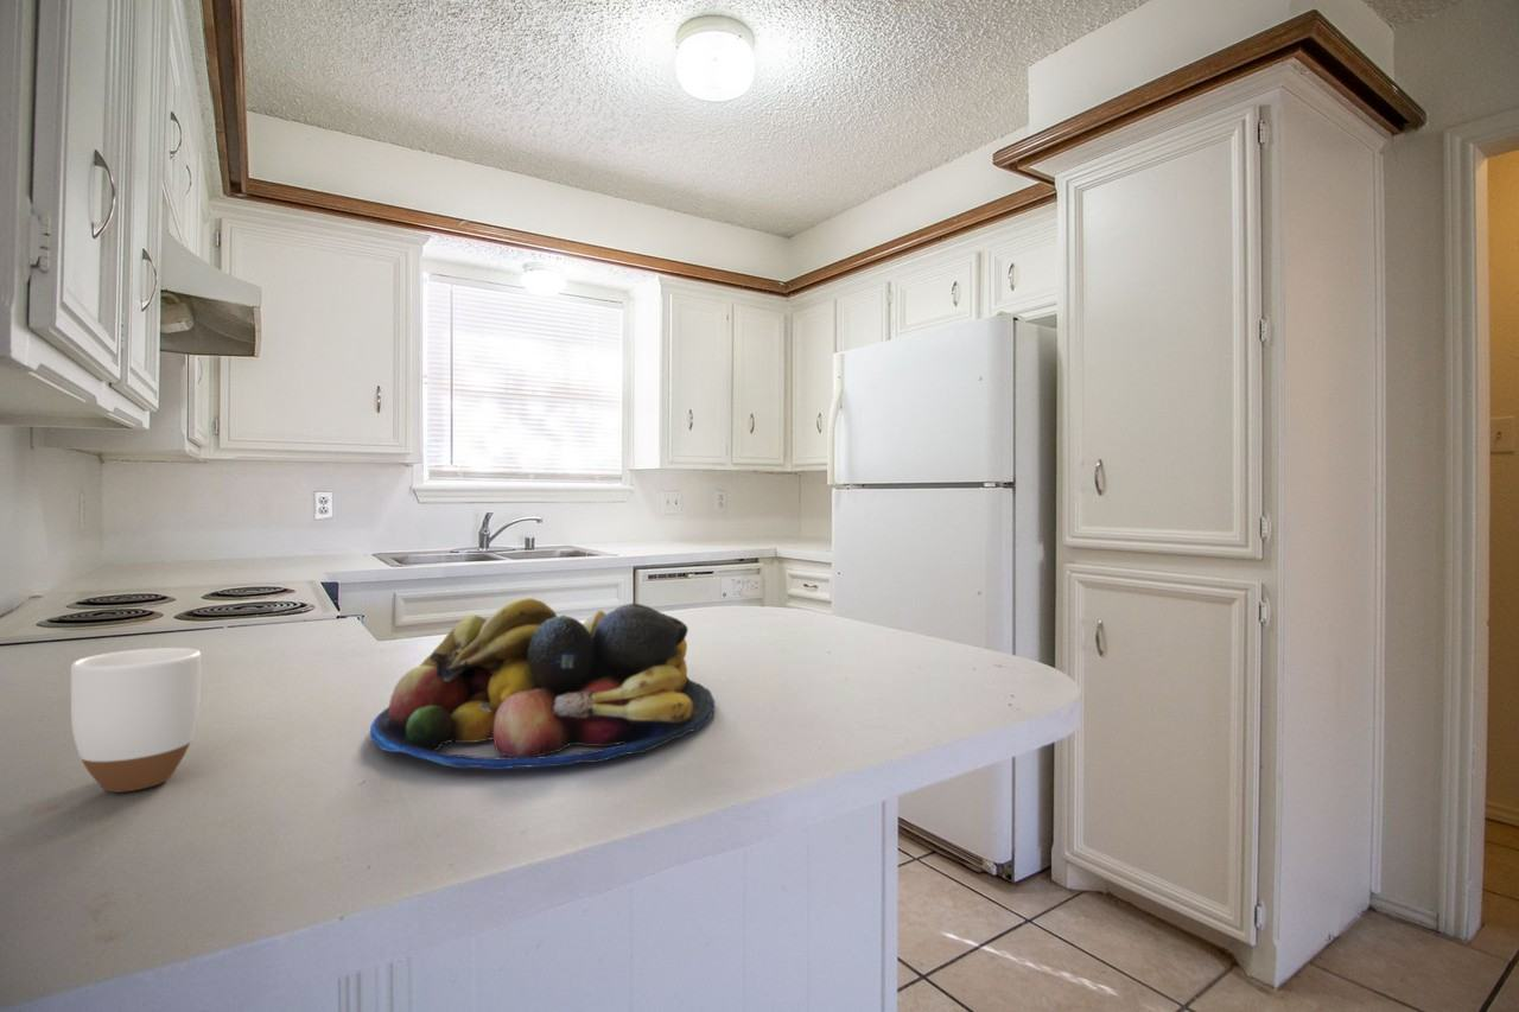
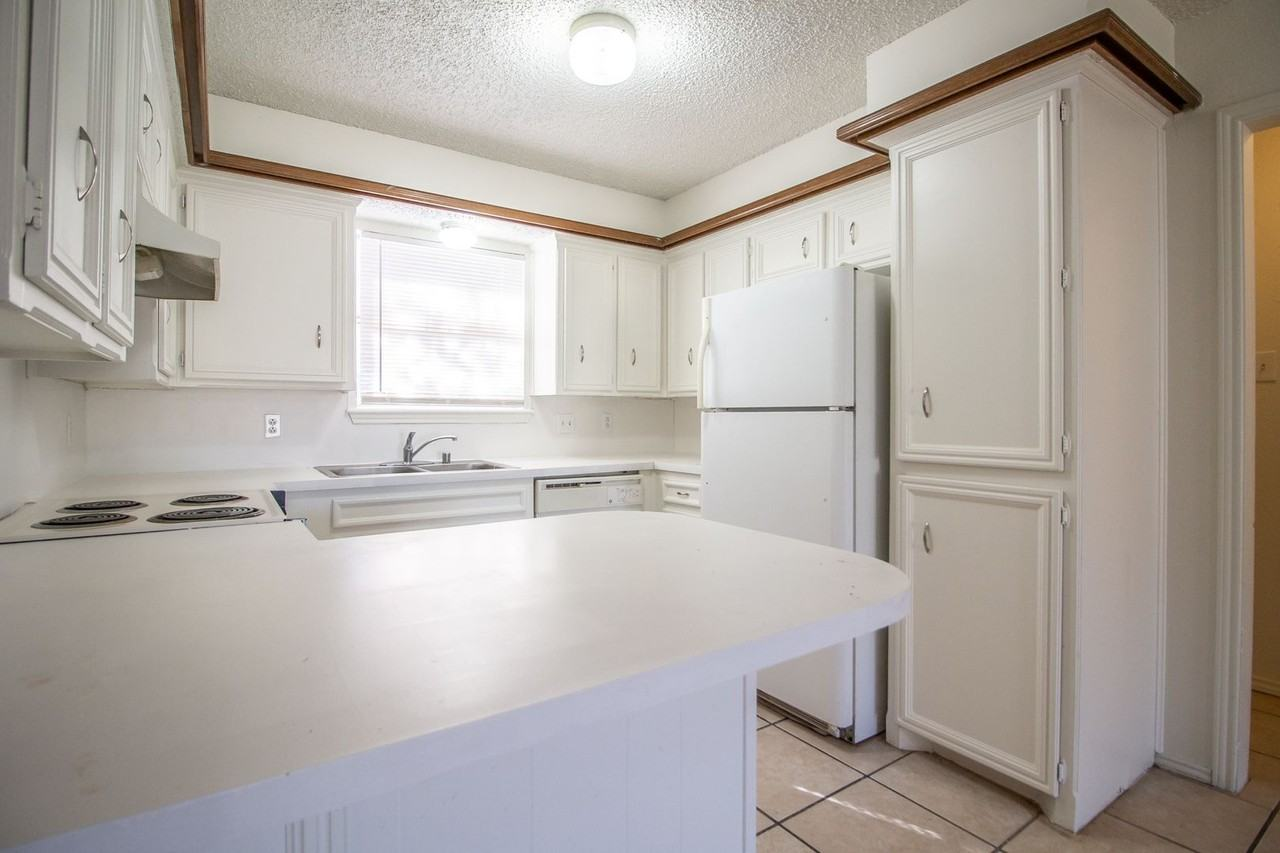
- mug (150, 713)
- fruit bowl (549, 655)
